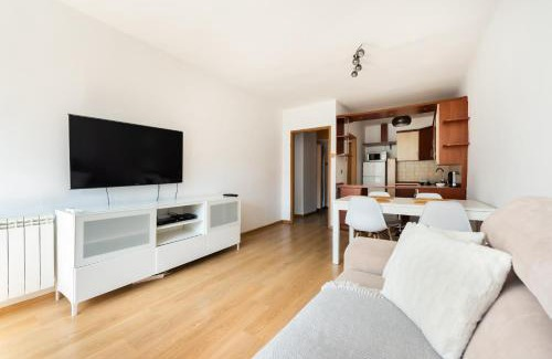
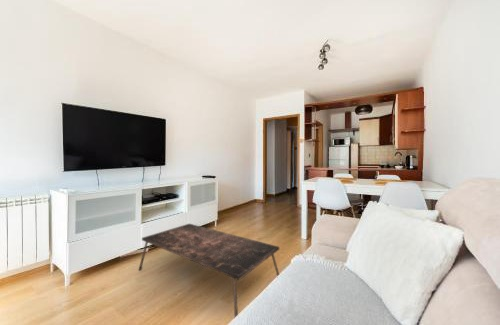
+ coffee table (206, 258)
